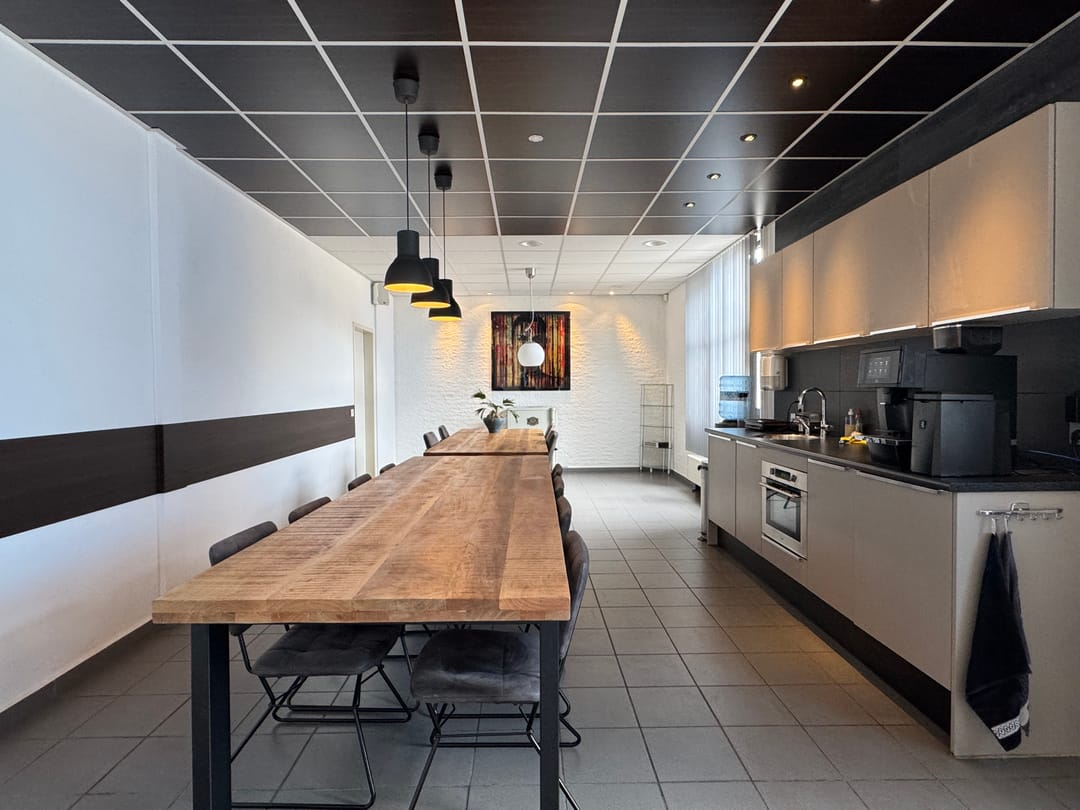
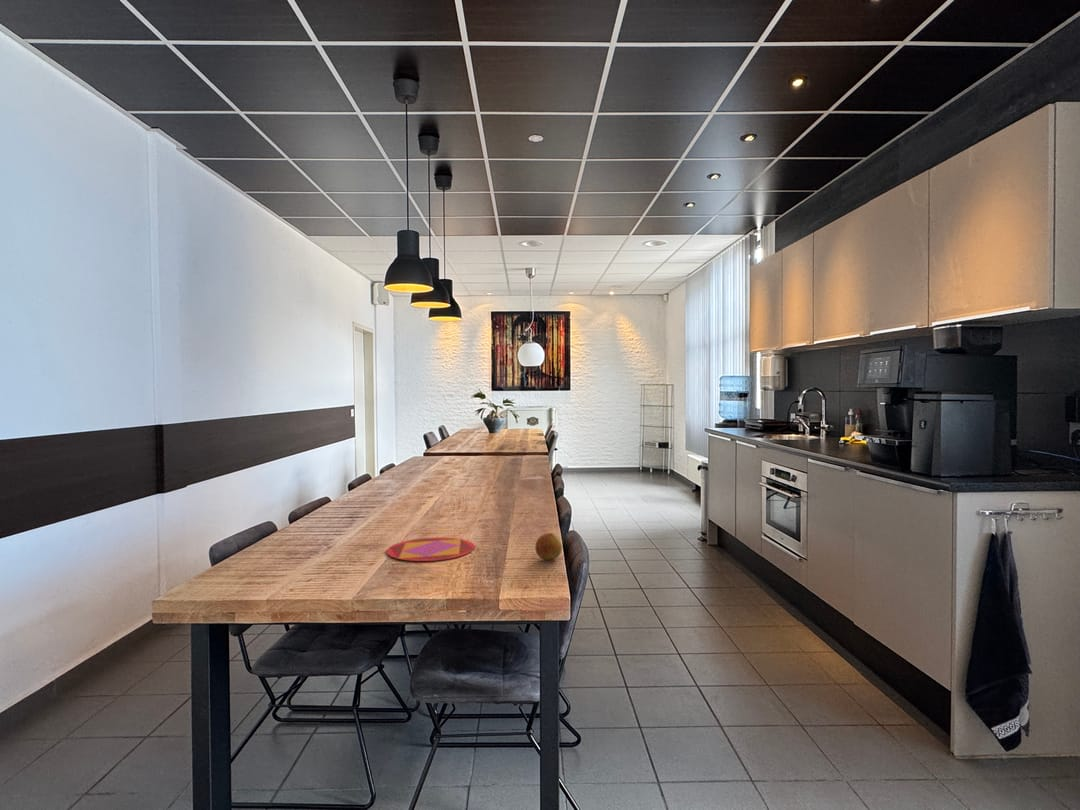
+ fruit (548, 545)
+ plate (431, 548)
